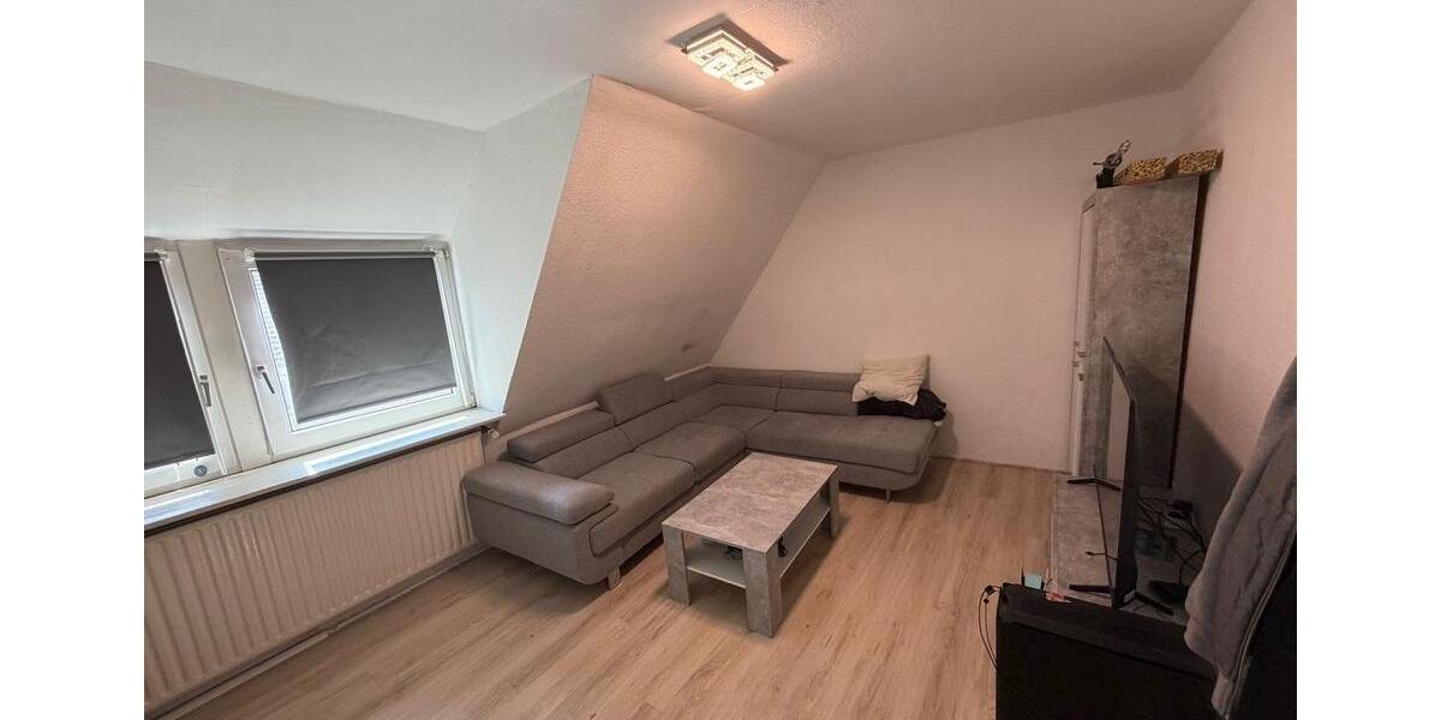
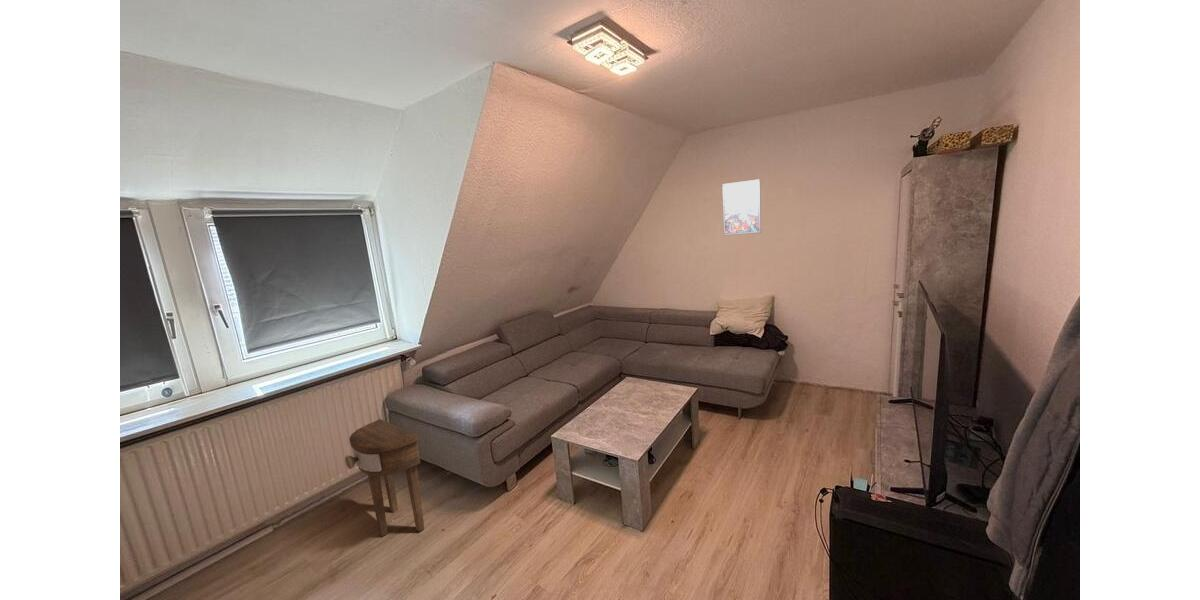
+ side table (380, 484)
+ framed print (741, 208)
